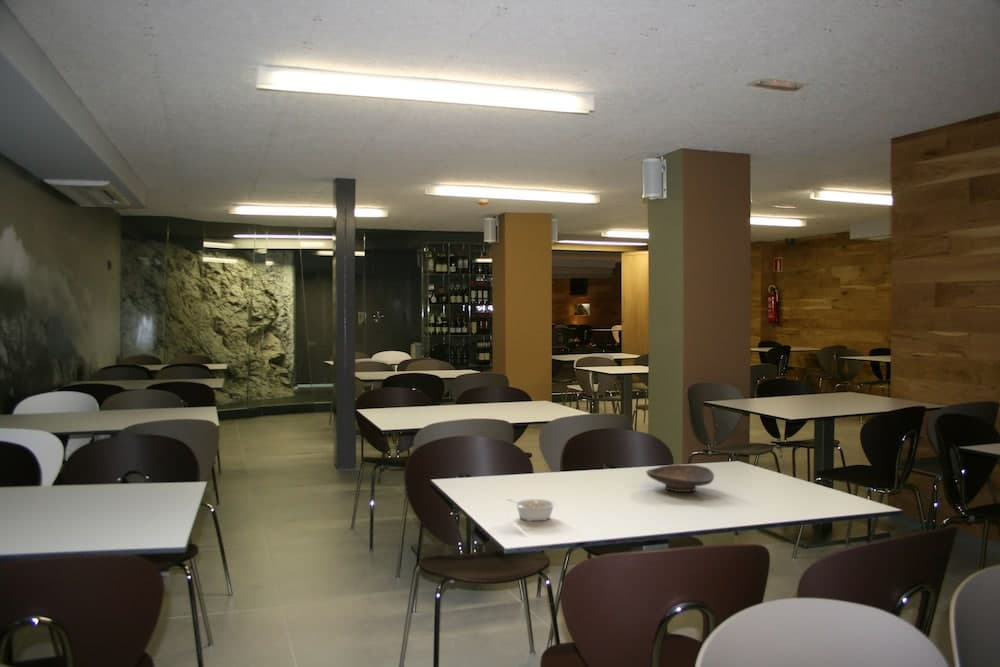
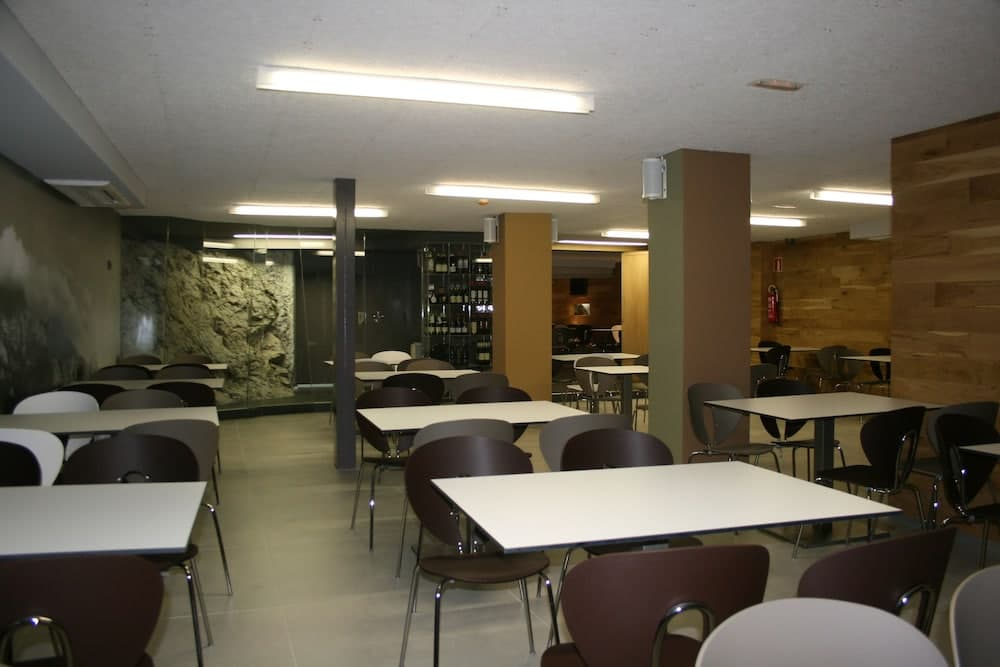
- legume (533, 509)
- decorative bowl (679, 479)
